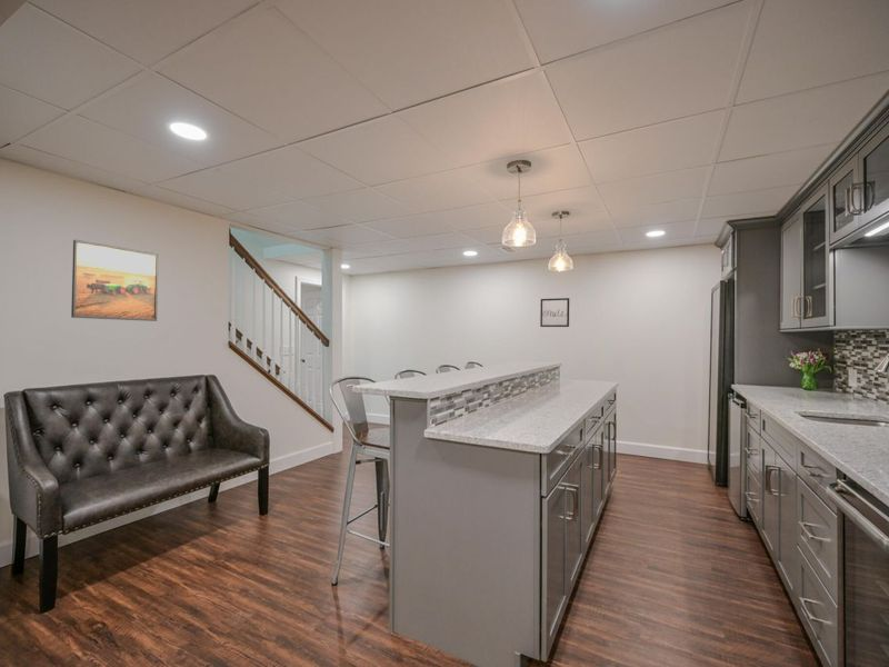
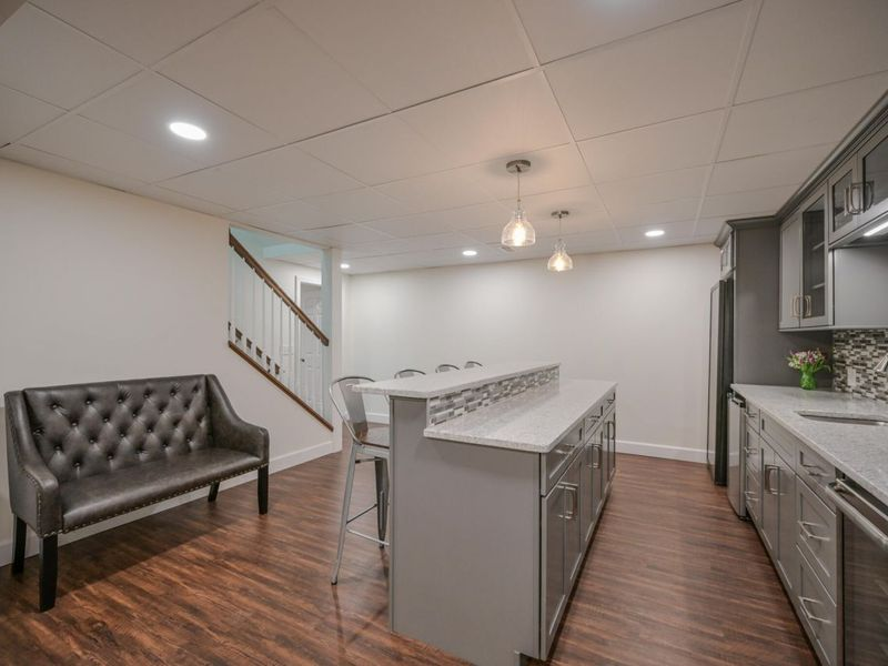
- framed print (118, 282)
- wall art (555, 312)
